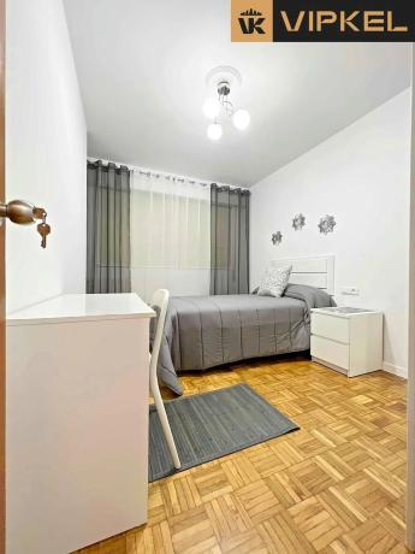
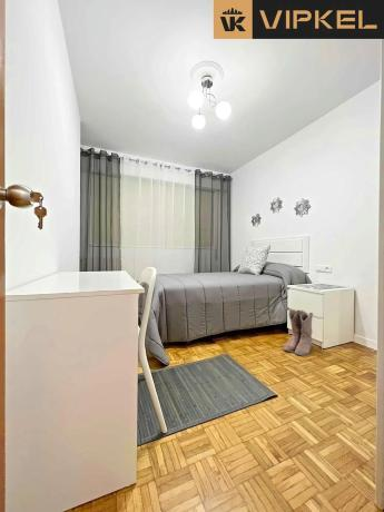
+ boots (298, 329)
